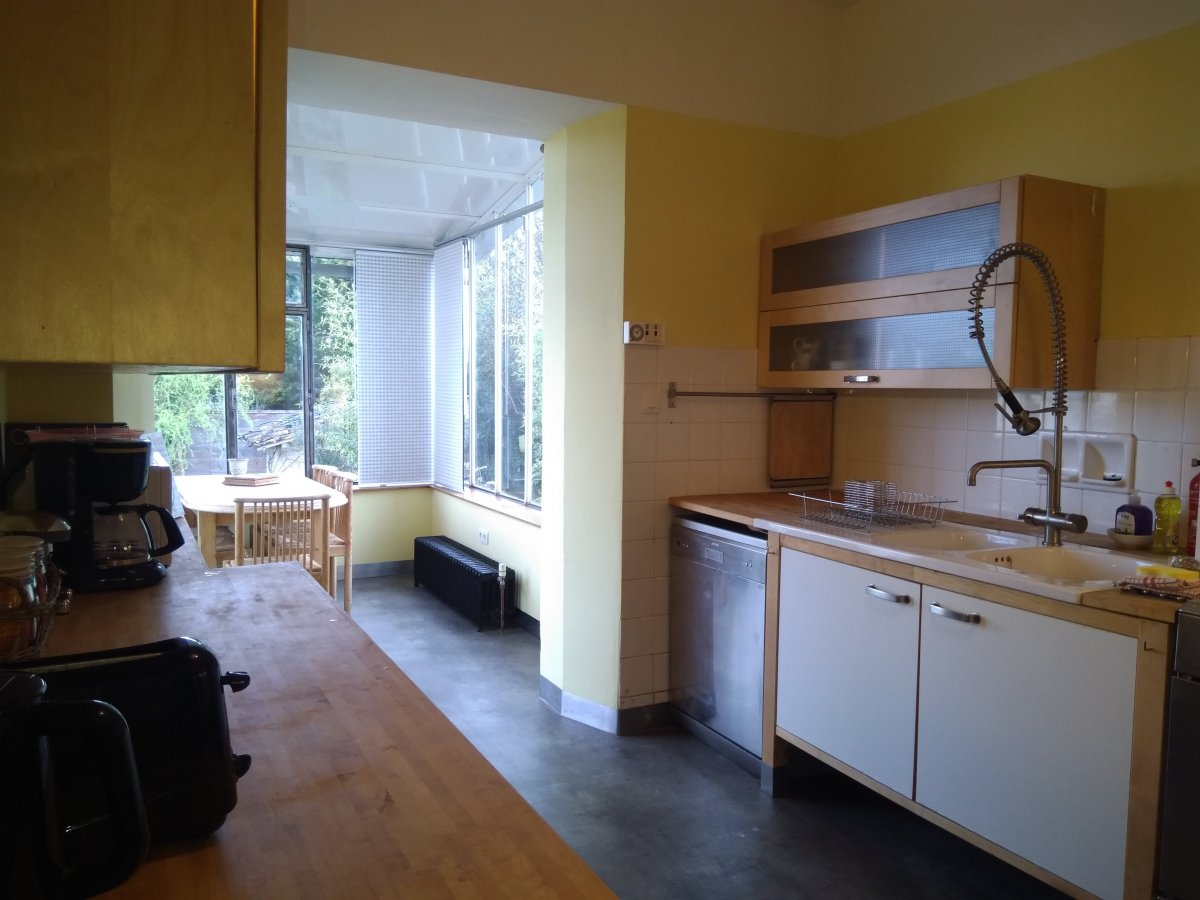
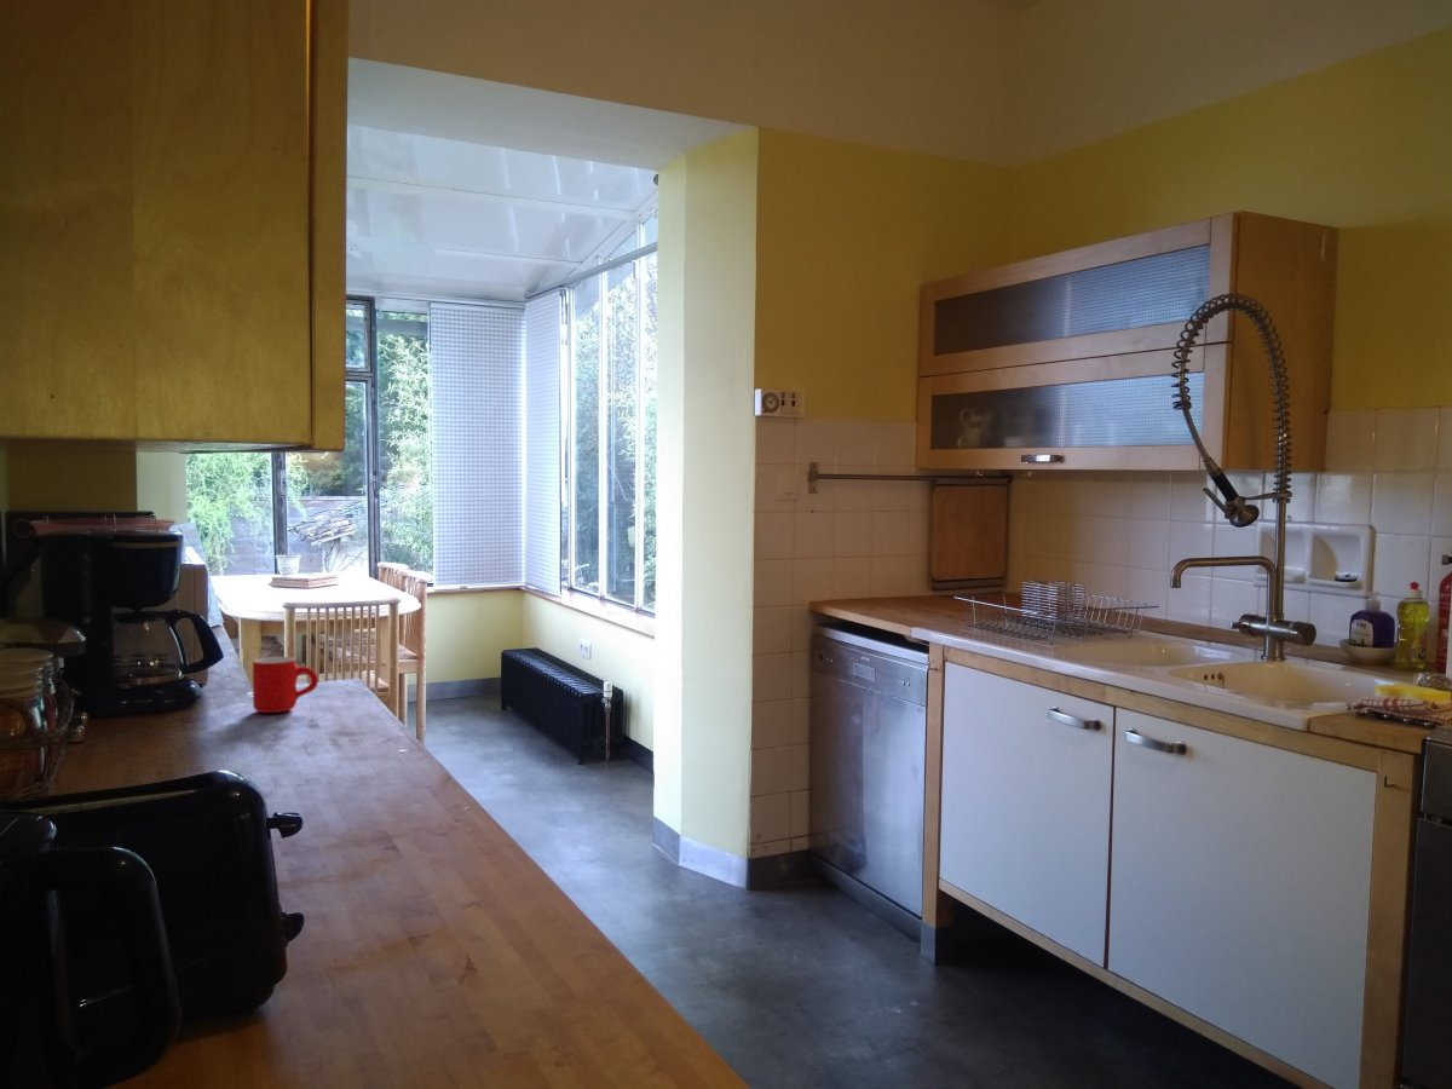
+ mug (286, 684)
